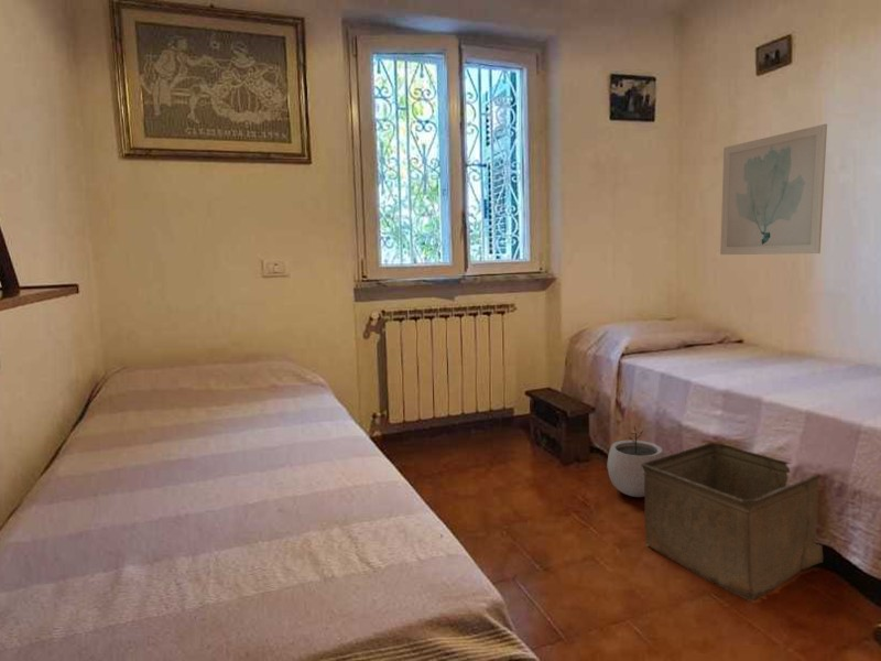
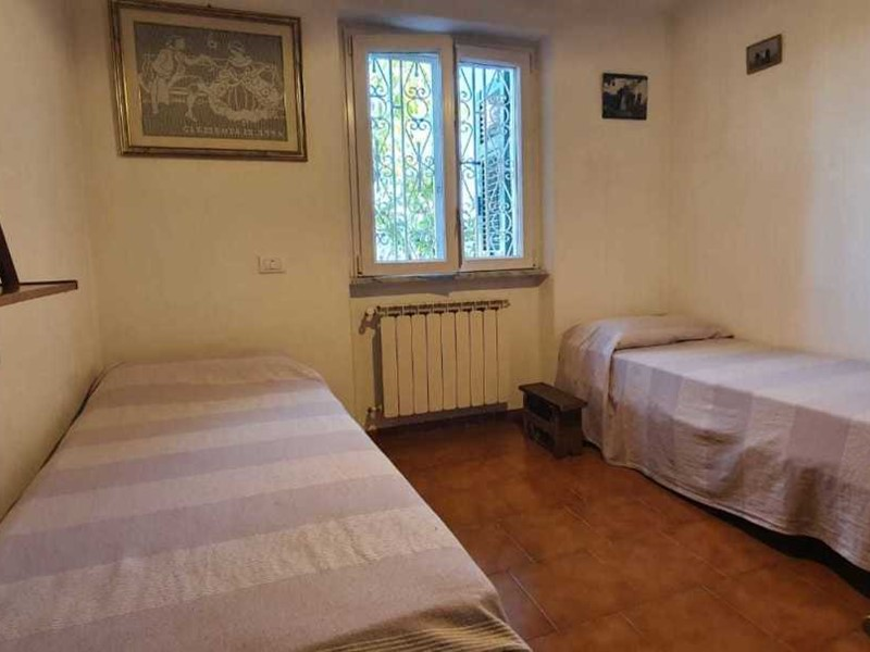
- storage bin (730, 511)
- wall art (768, 196)
- plant pot (635, 460)
